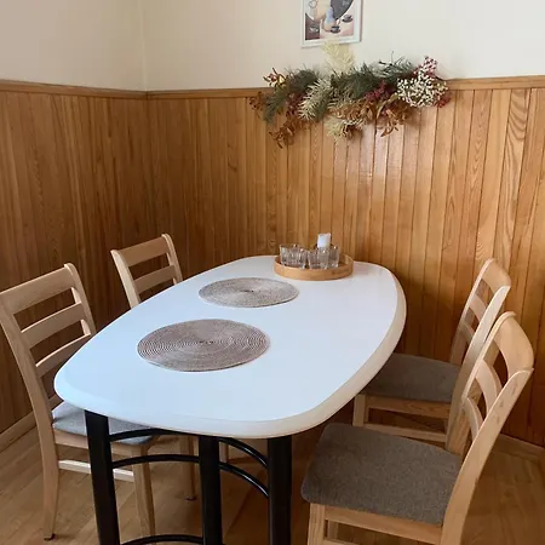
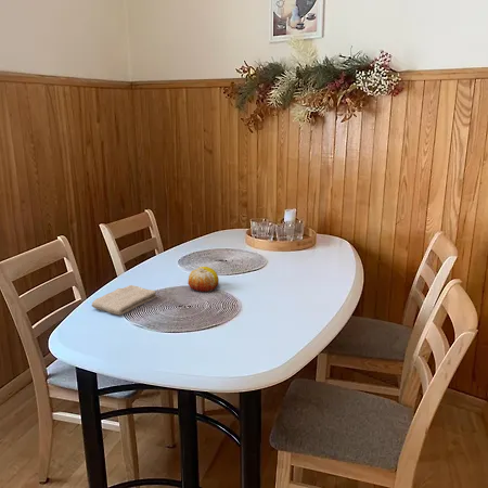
+ fruit (203, 278)
+ washcloth (126, 298)
